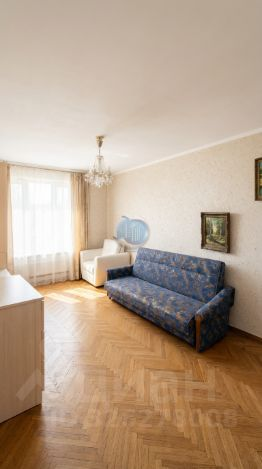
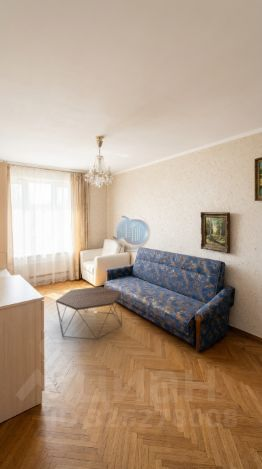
+ coffee table (88, 308)
